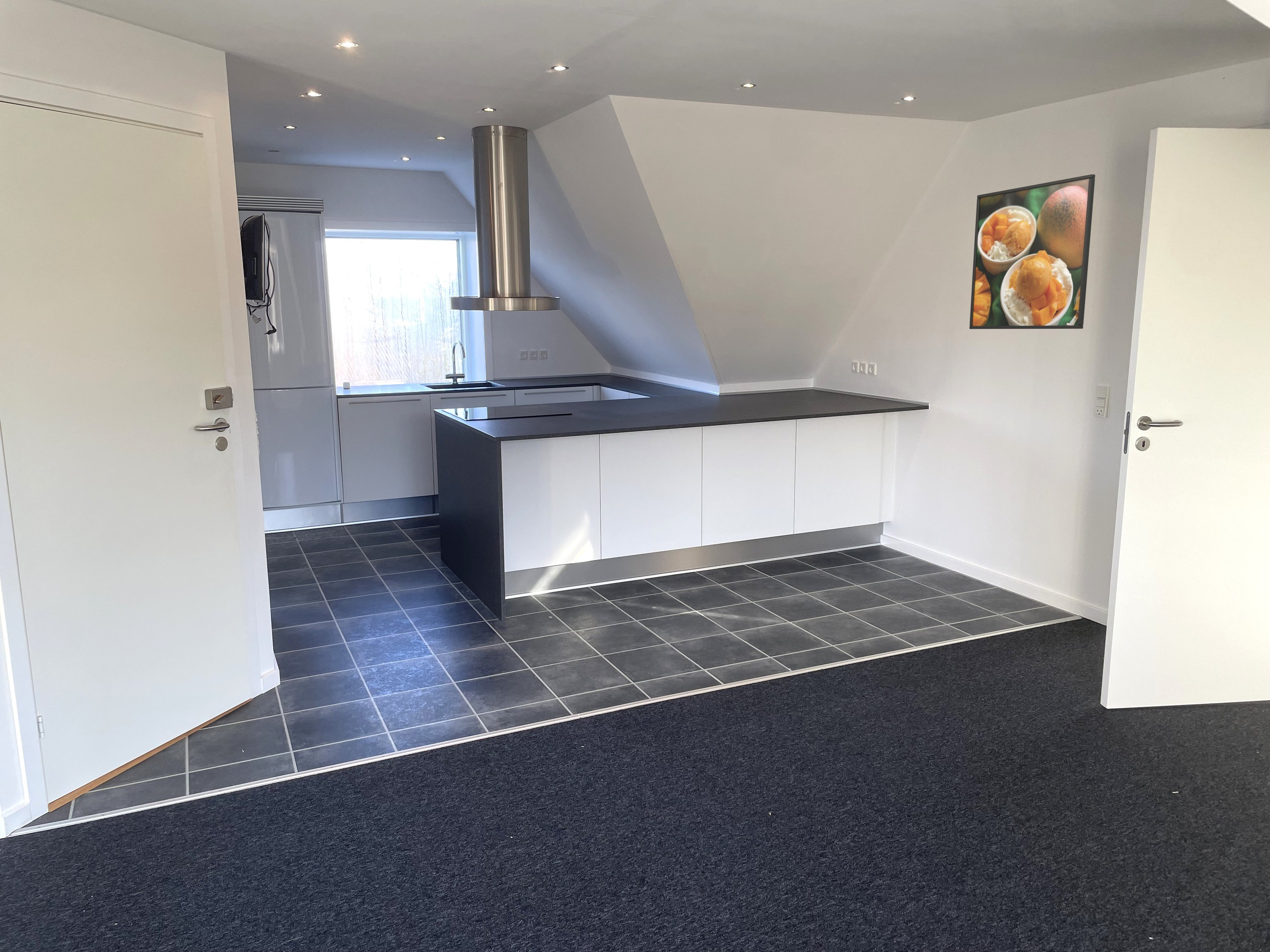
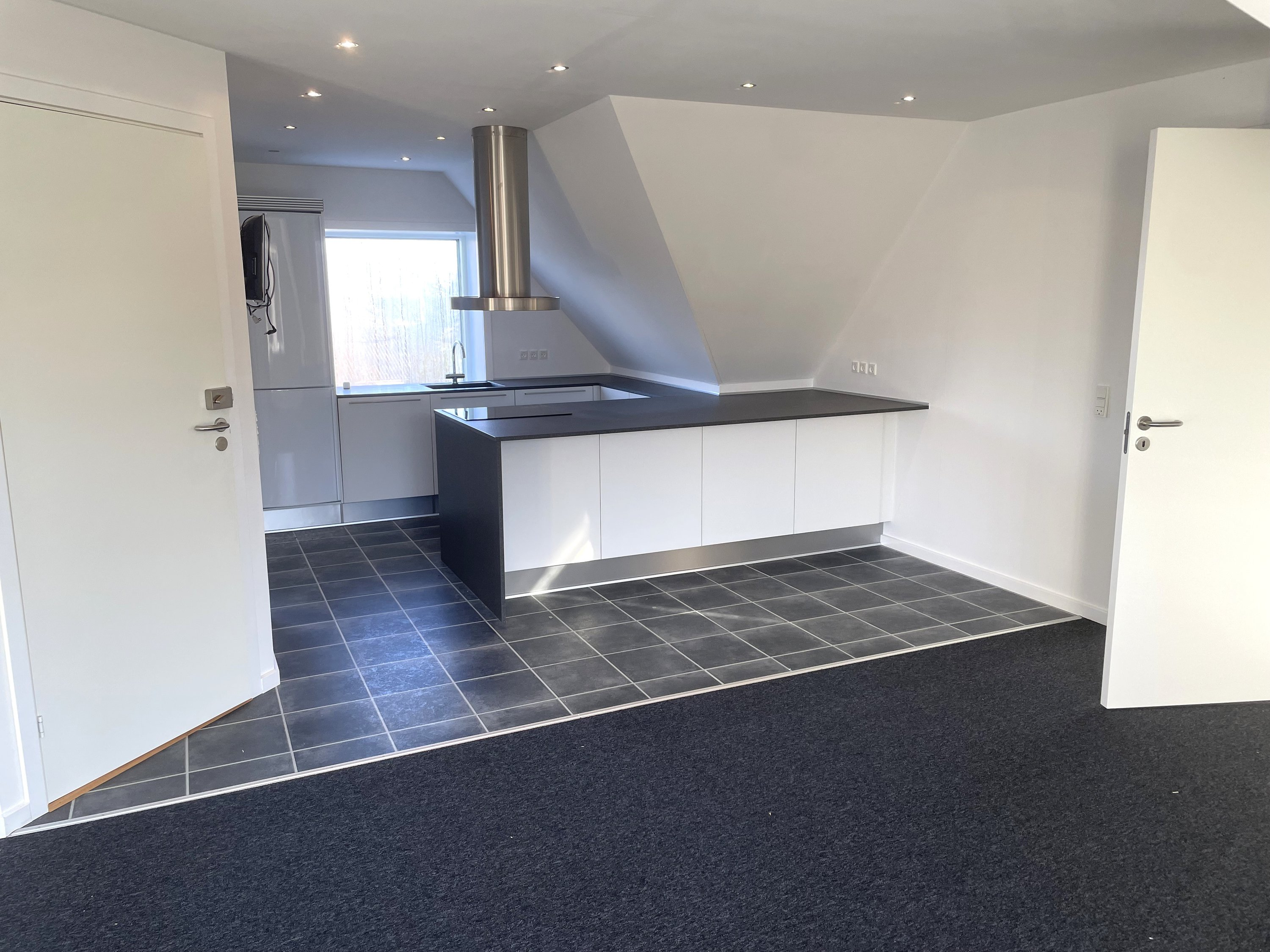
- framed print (1027, 258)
